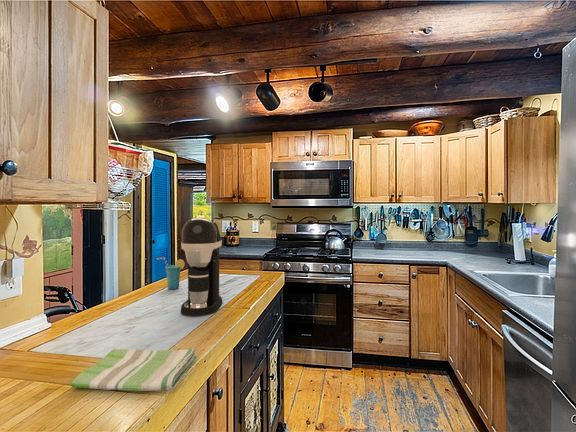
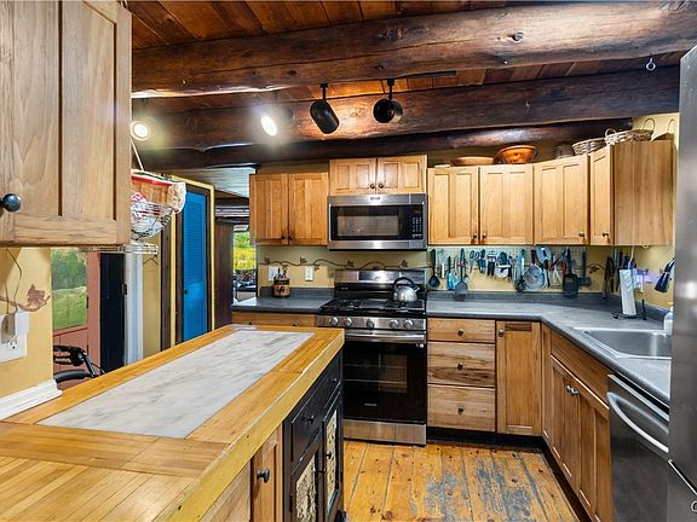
- dish towel (139, 366)
- coffee maker (202, 262)
- cup (171, 272)
